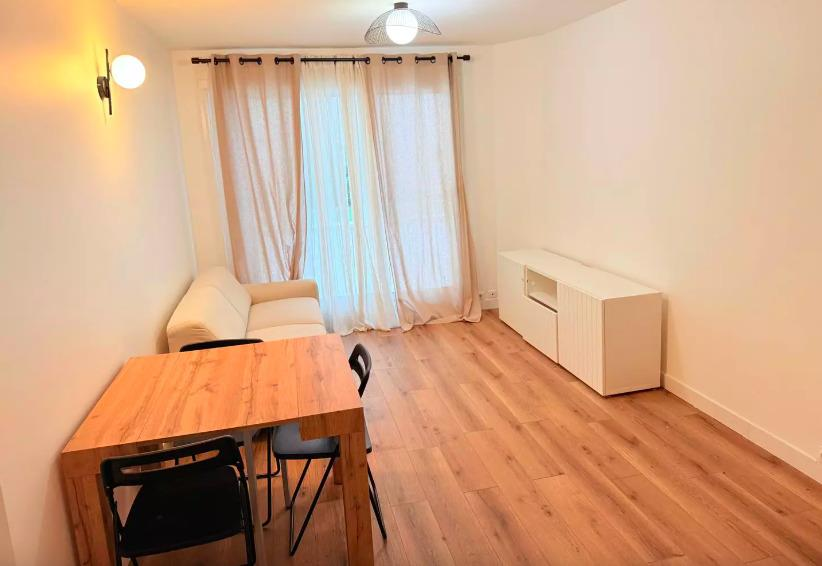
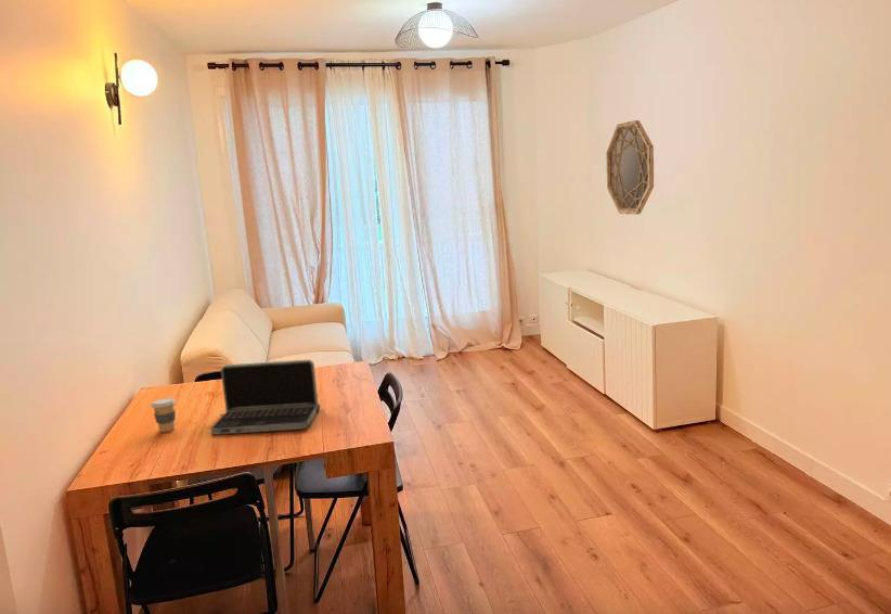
+ laptop (261, 394)
+ coffee cup (165, 414)
+ home mirror (629, 168)
